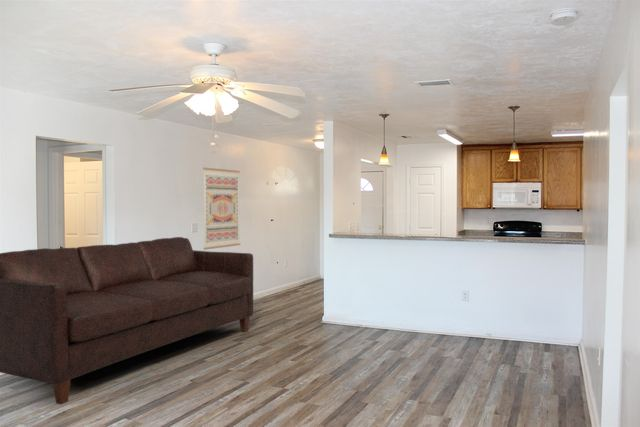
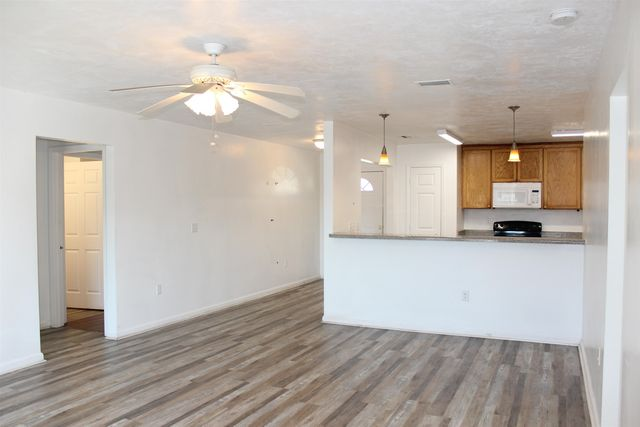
- wall art (222, 208)
- sofa (139, 298)
